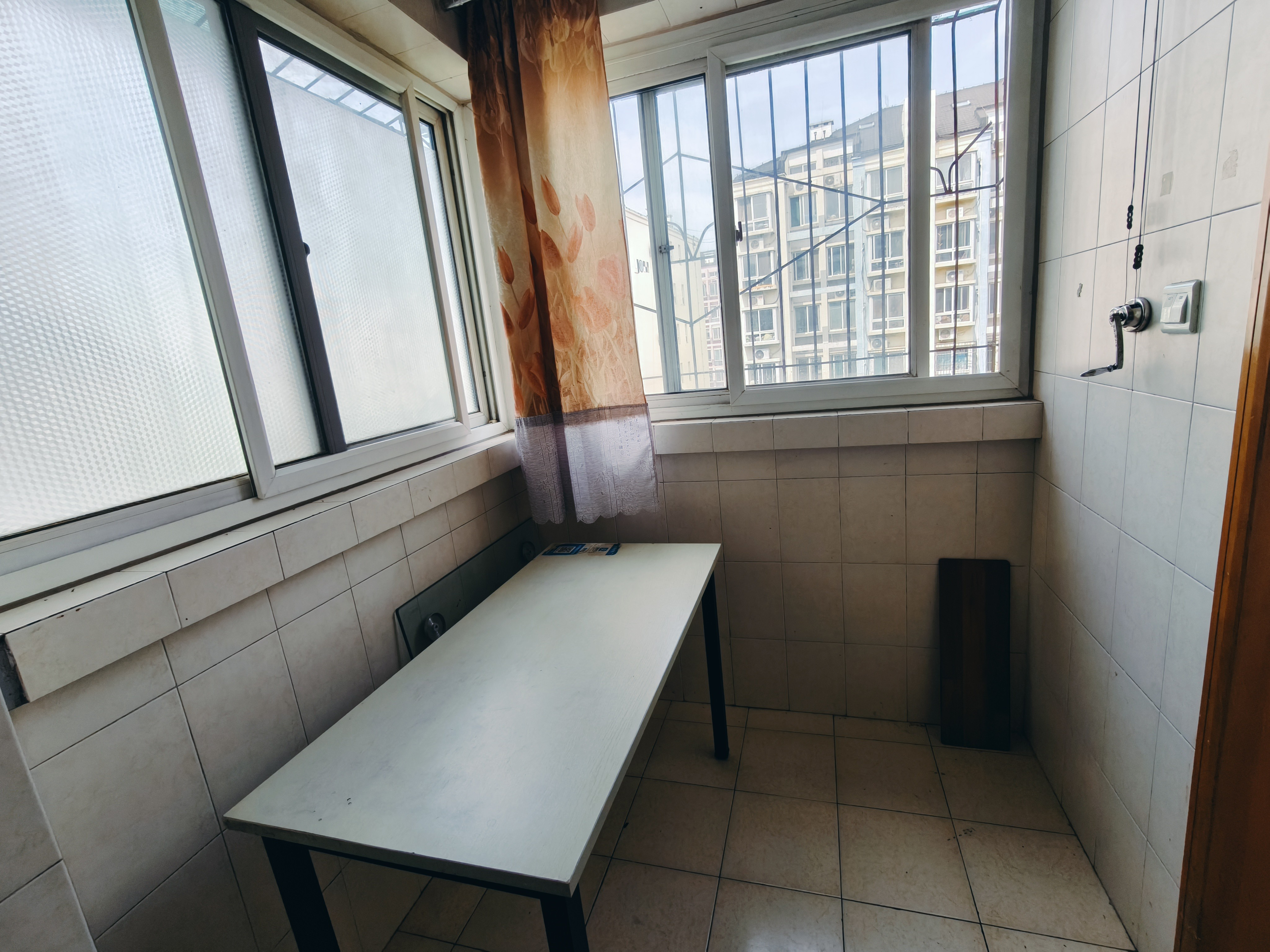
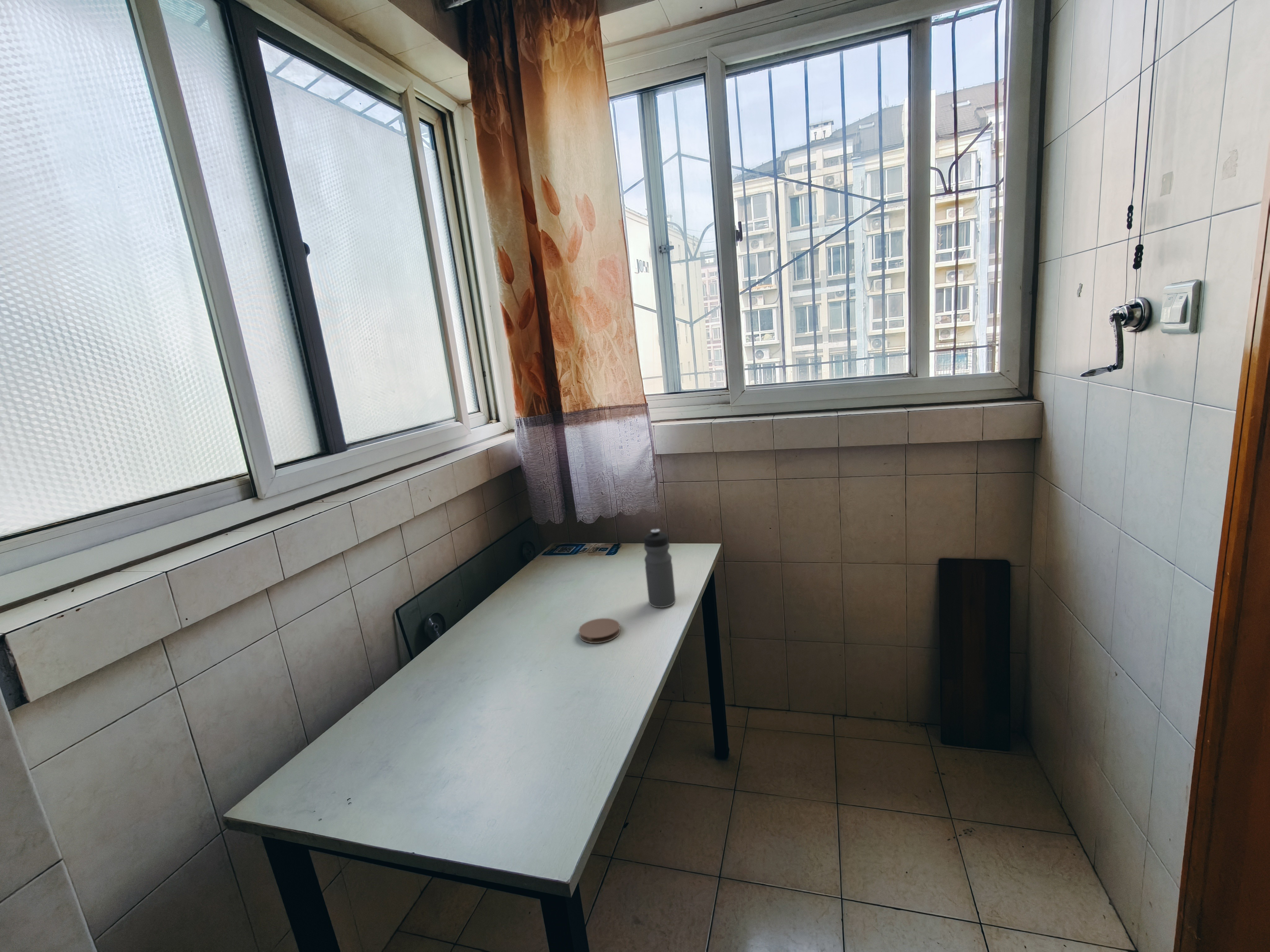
+ water bottle (659, 566)
+ coaster (600, 630)
